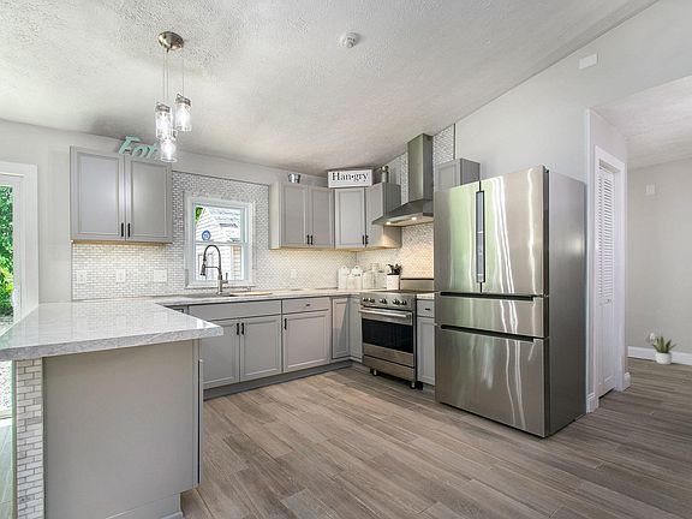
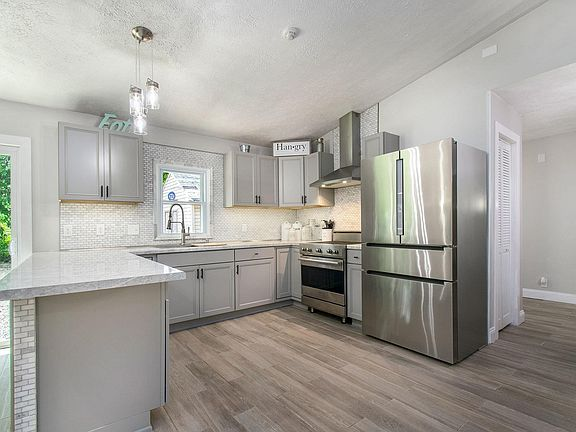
- potted plant (663, 348)
